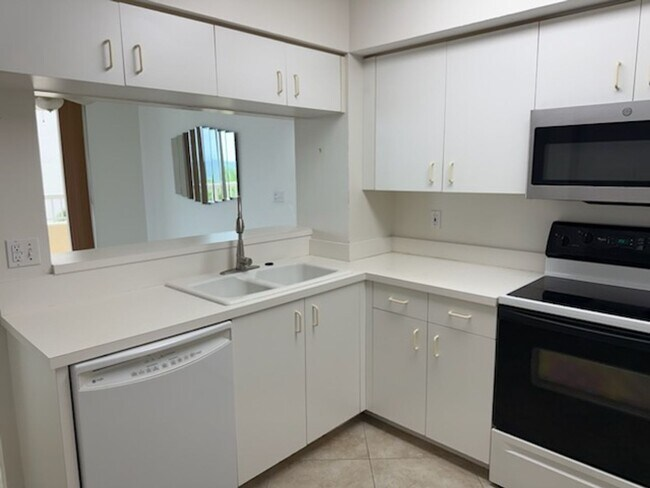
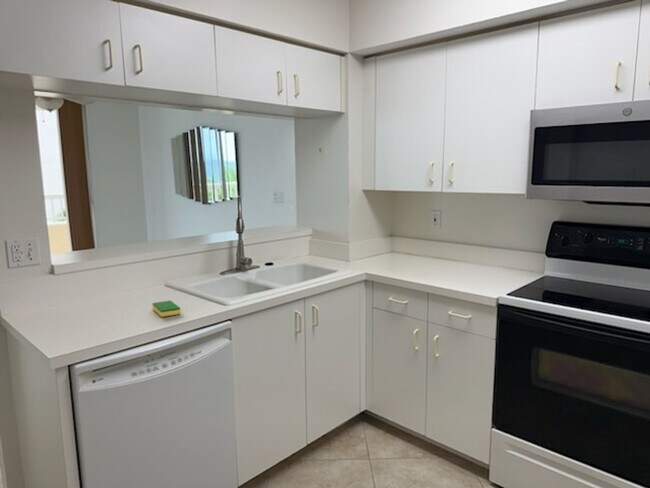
+ dish sponge (166, 308)
